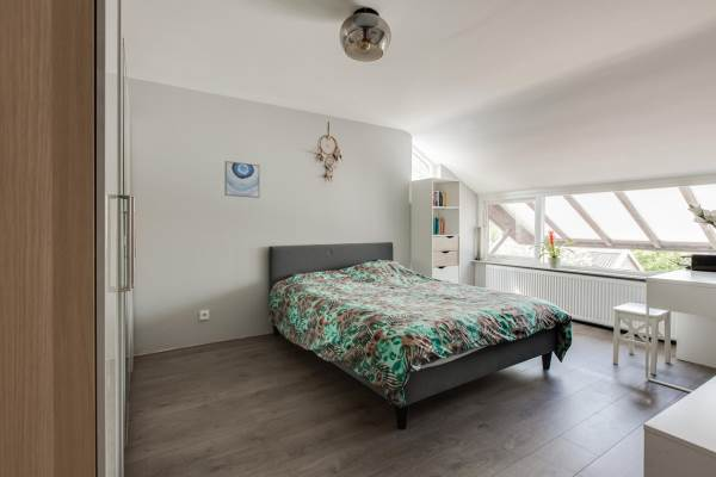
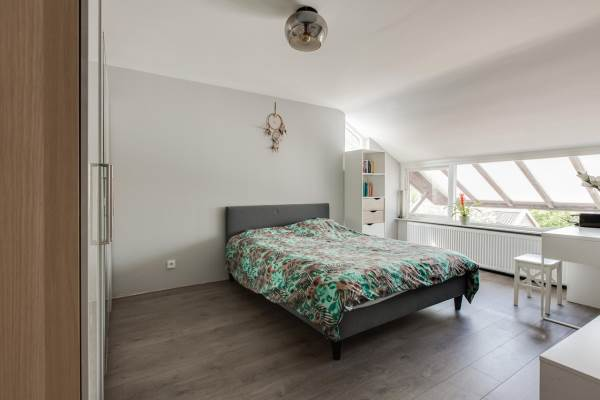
- wall art (242, 179)
